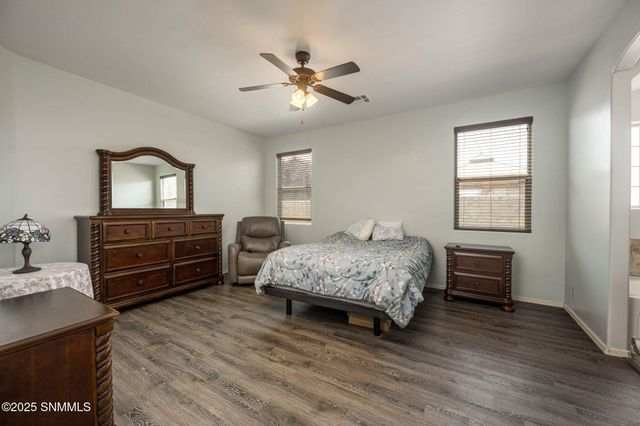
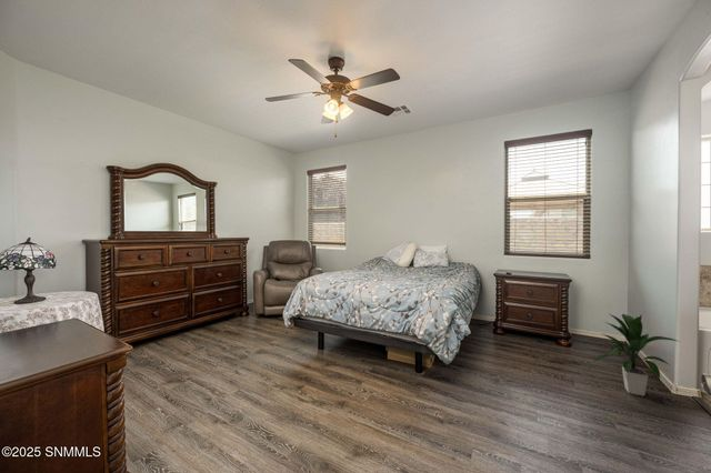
+ indoor plant (631, 350)
